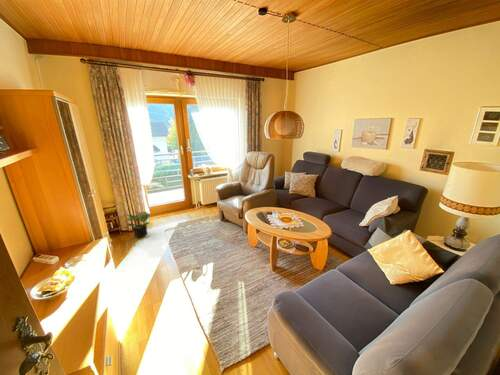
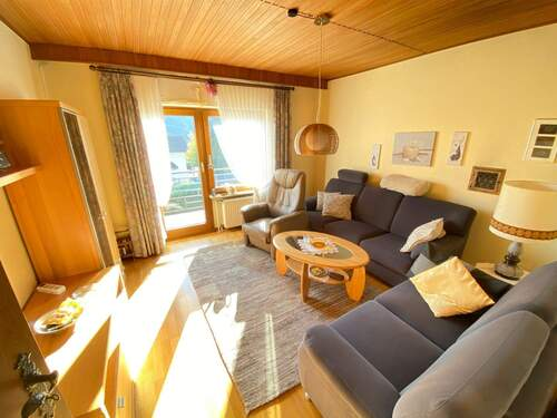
- potted plant (136, 223)
